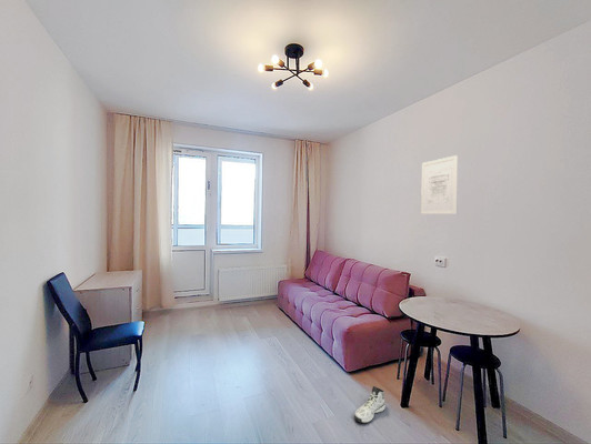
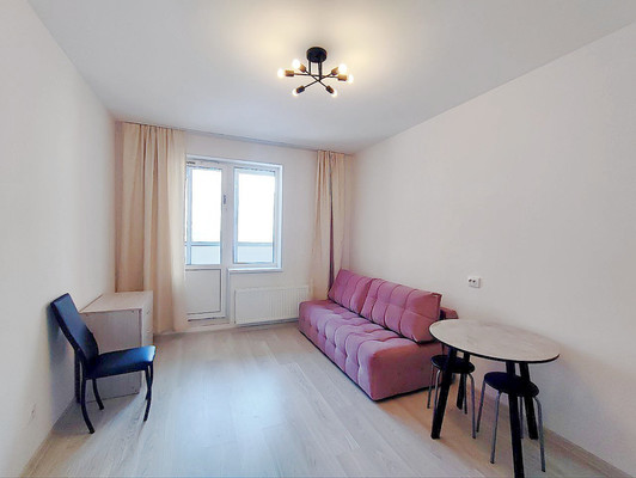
- sneaker (369, 401)
- wall art (438, 186)
